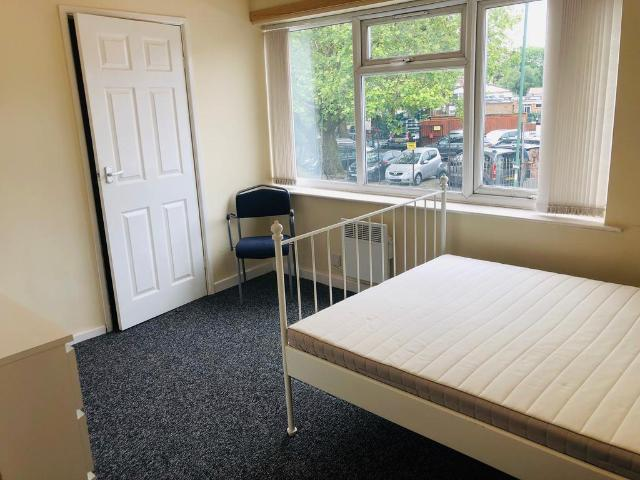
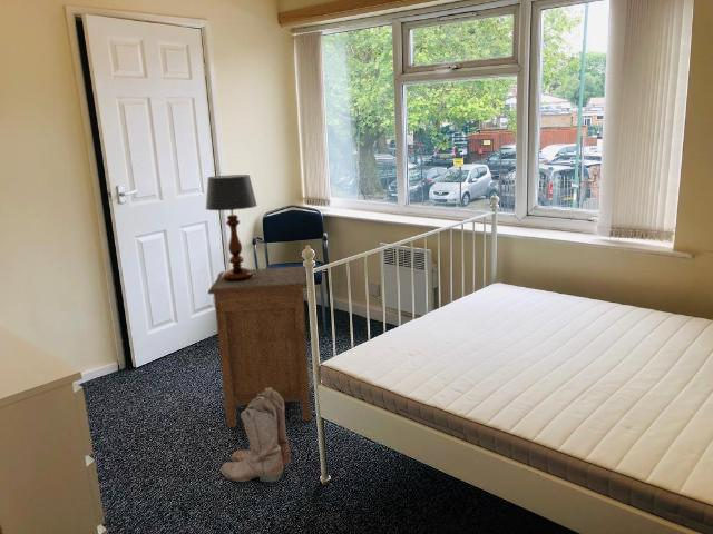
+ boots (252, 432)
+ table lamp (233, 228)
+ nightstand (265, 340)
